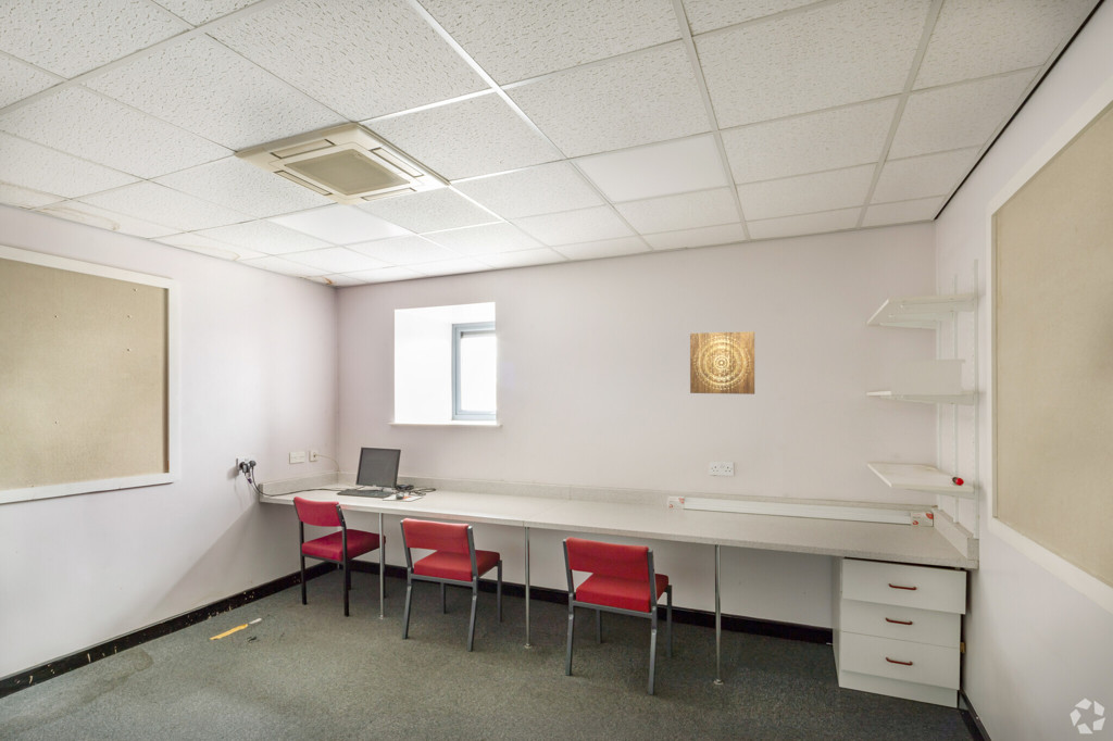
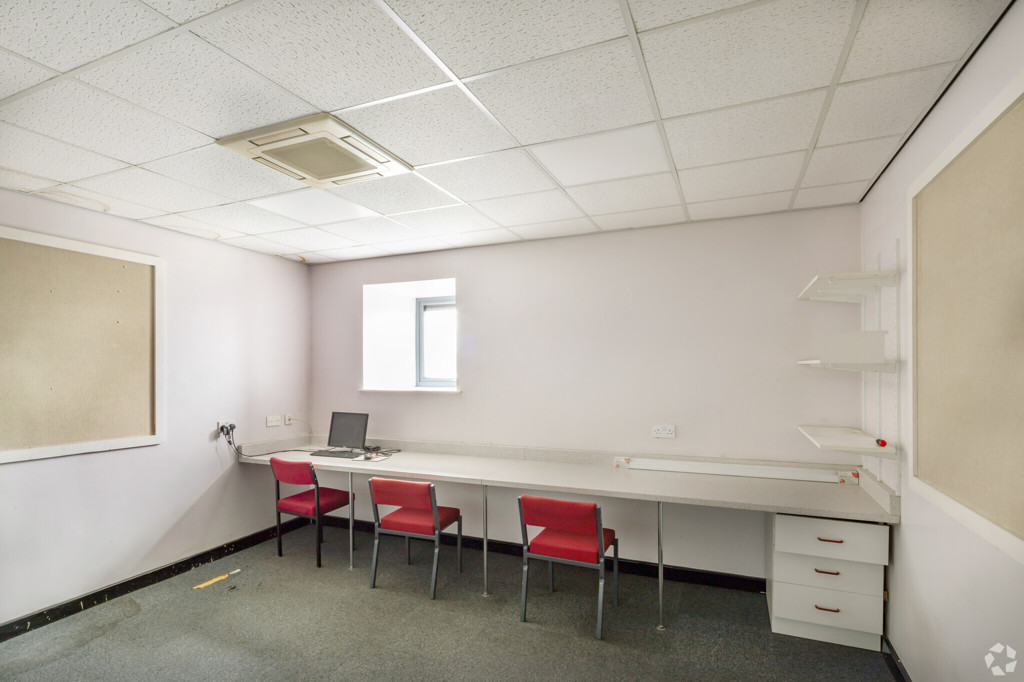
- wall art (722, 363)
